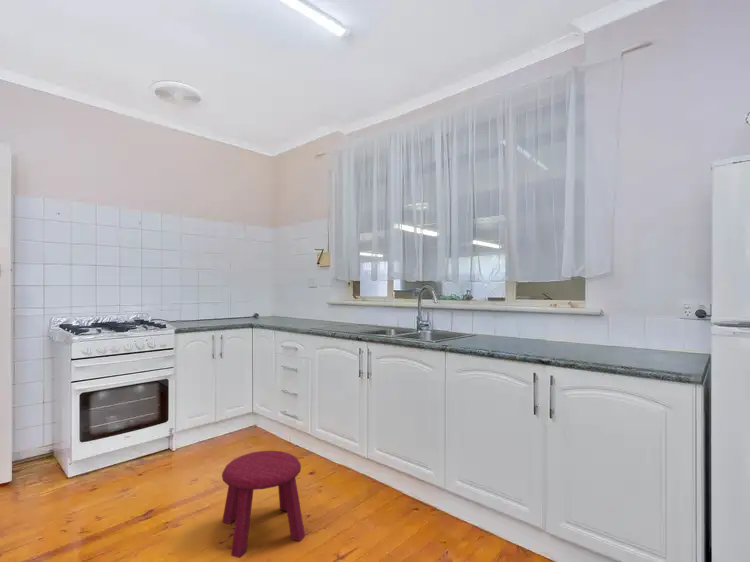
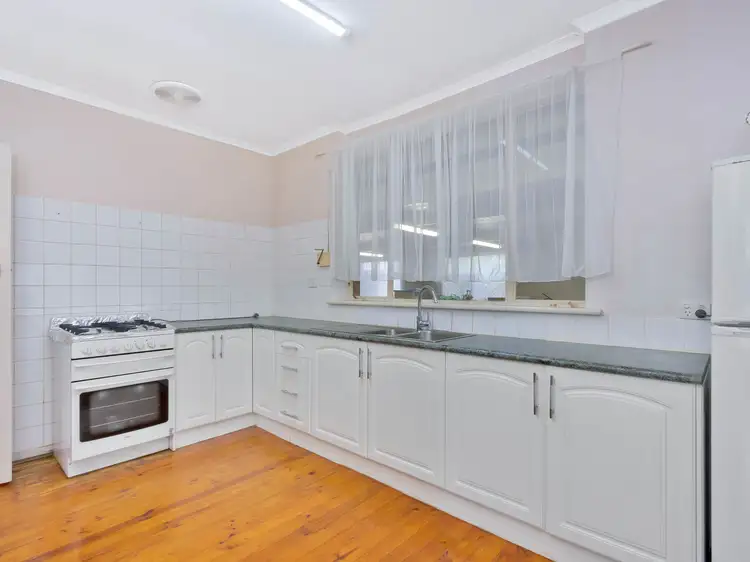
- stool (262, 488)
